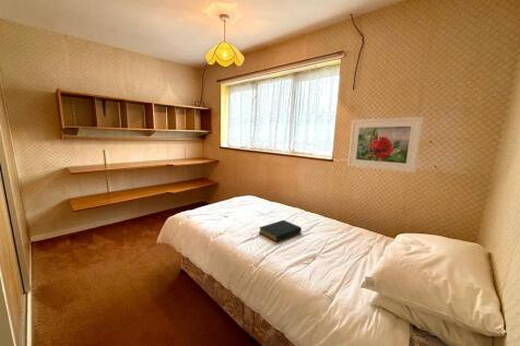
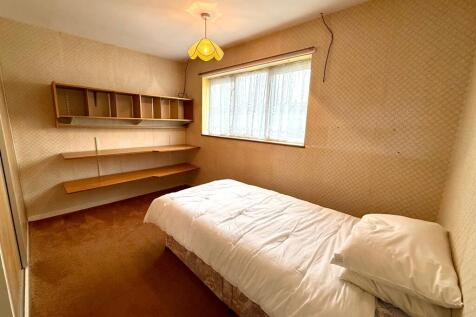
- hardback book (280, 229)
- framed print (381, 144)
